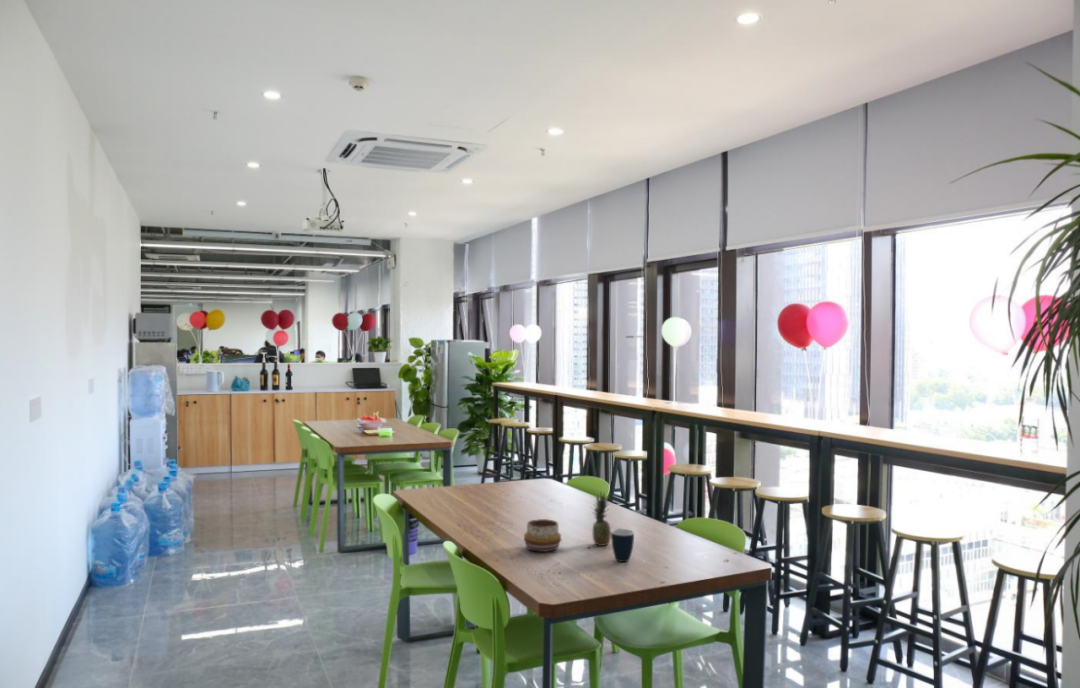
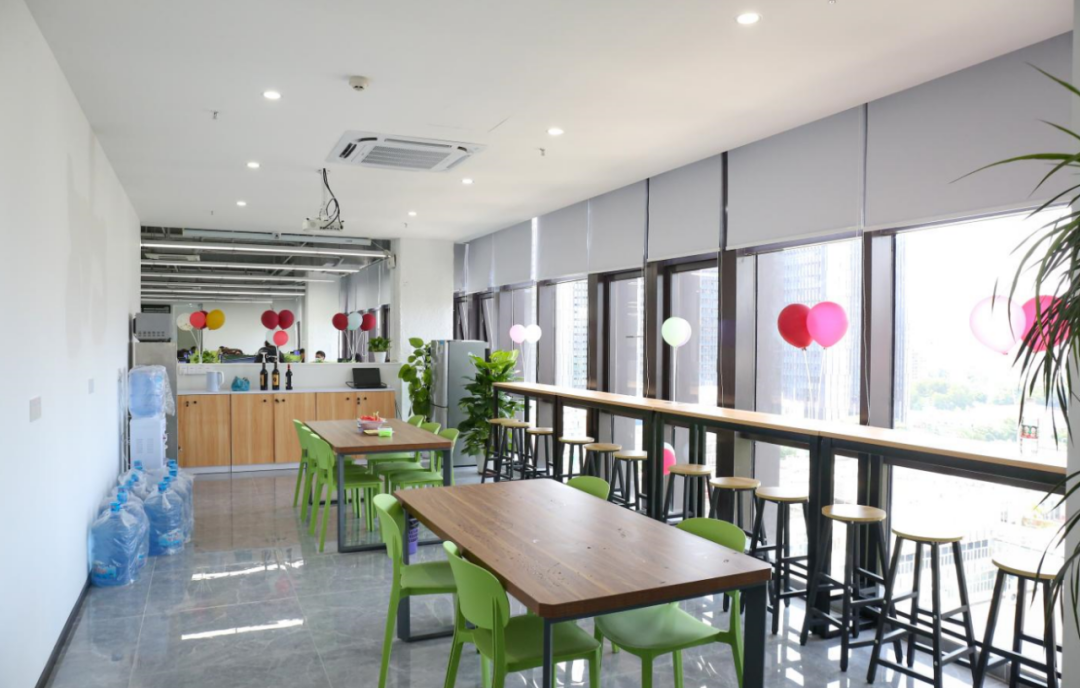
- mug (620, 544)
- decorative bowl (542, 535)
- fruit (601, 517)
